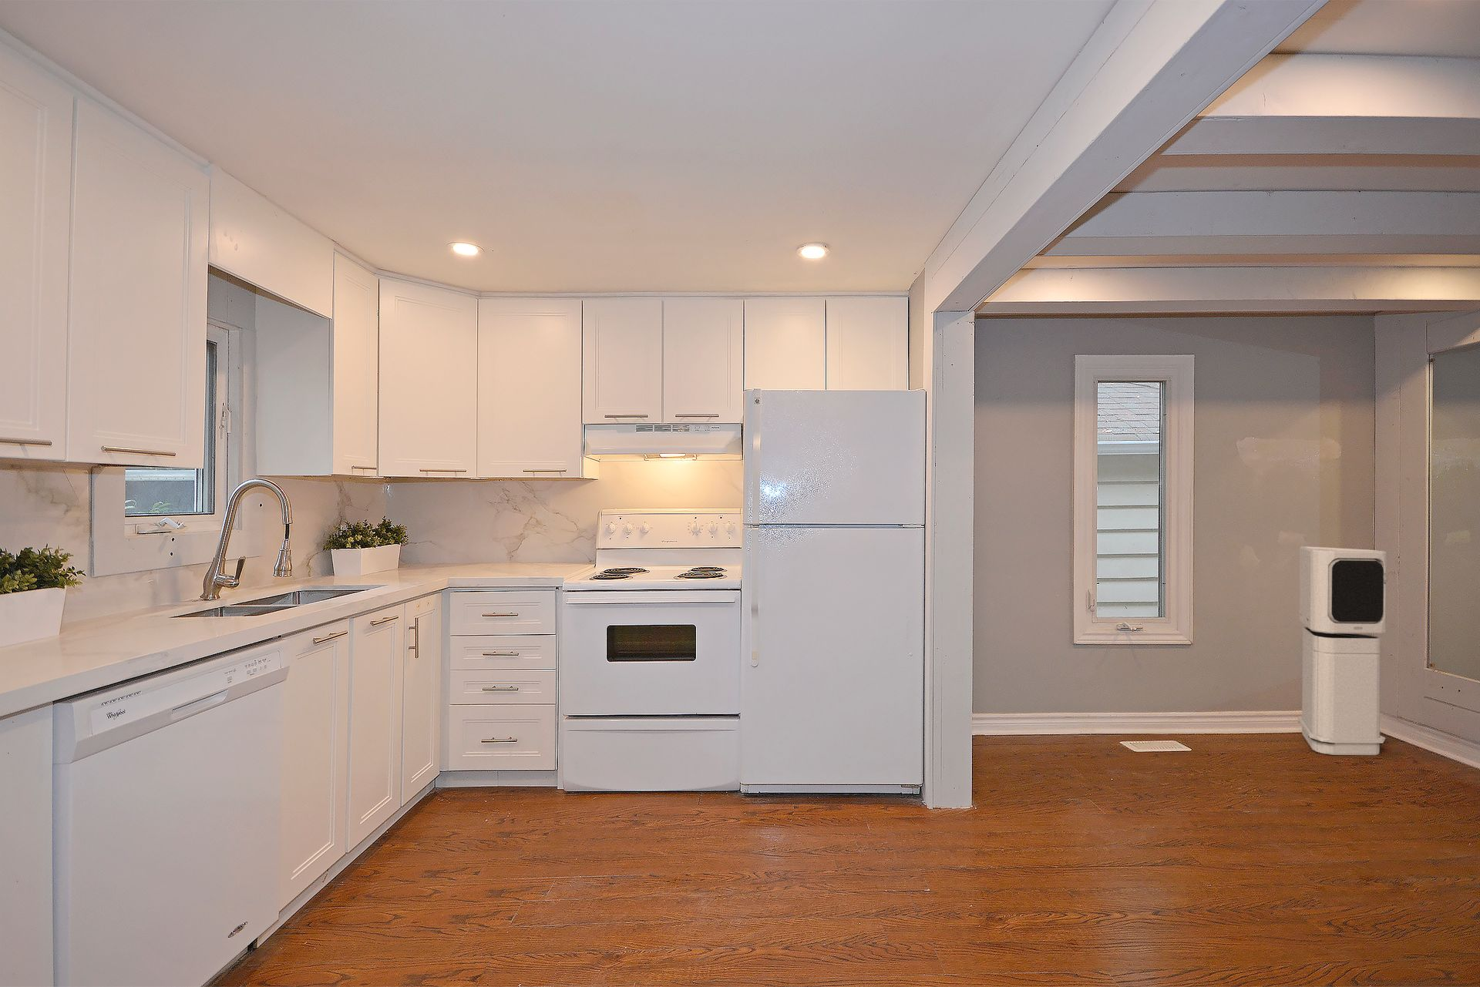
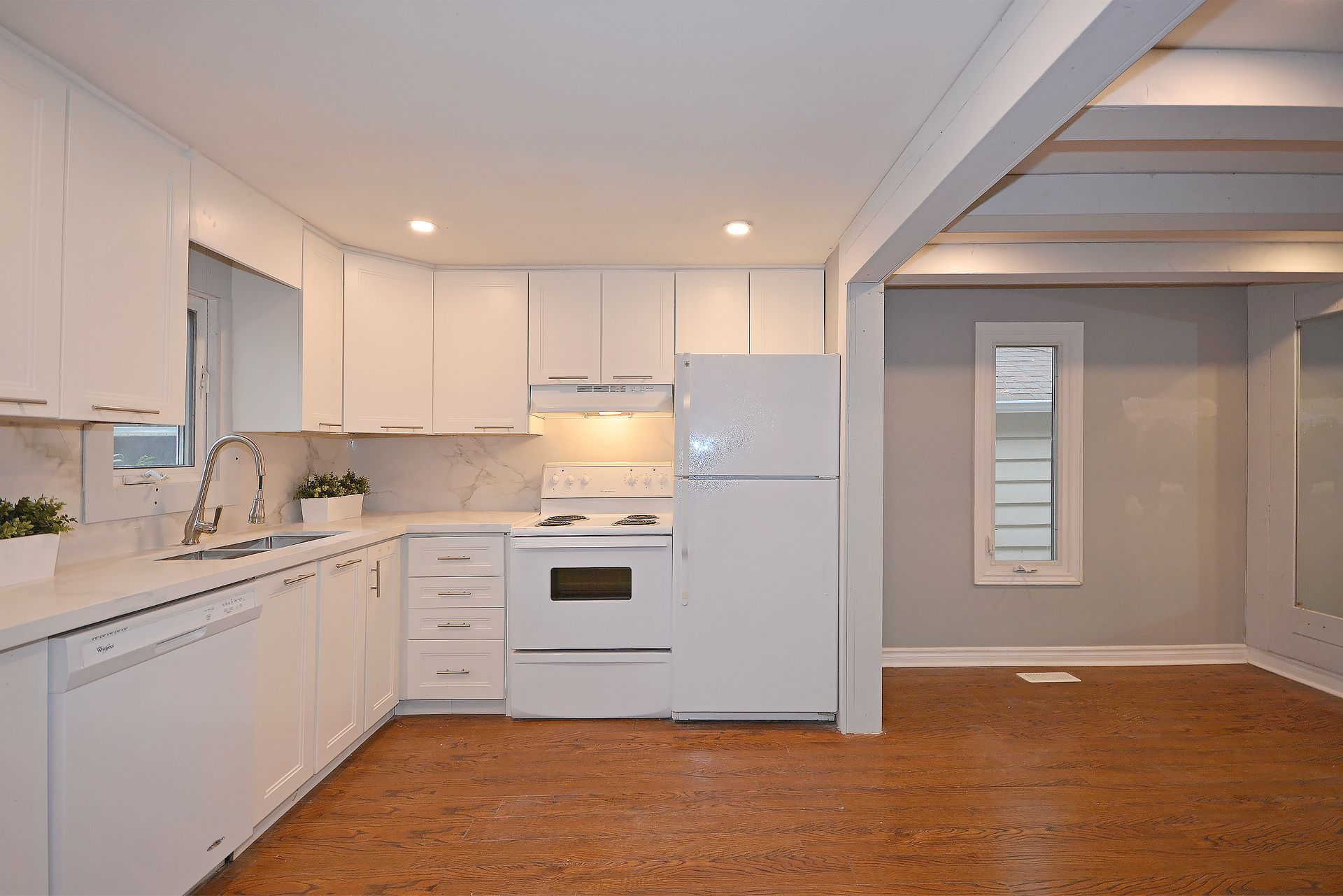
- air purifier (1328, 646)
